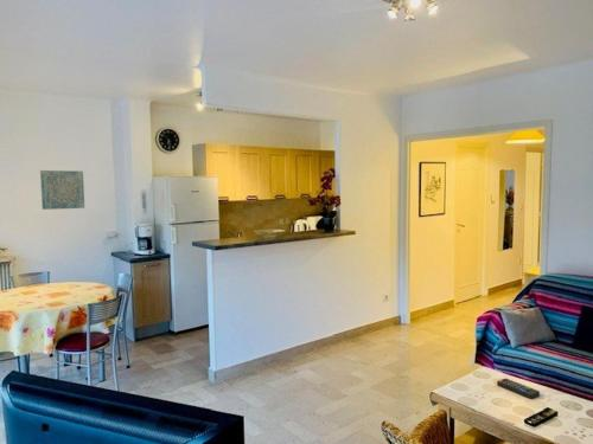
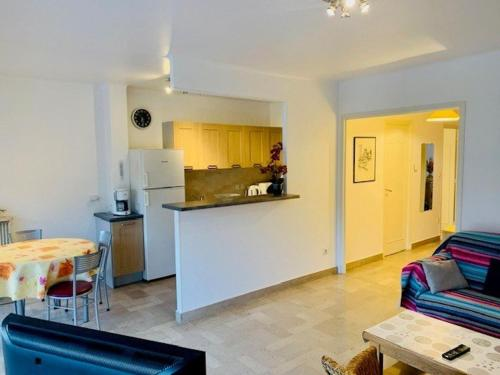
- remote control (517, 387)
- wall art (63, 189)
